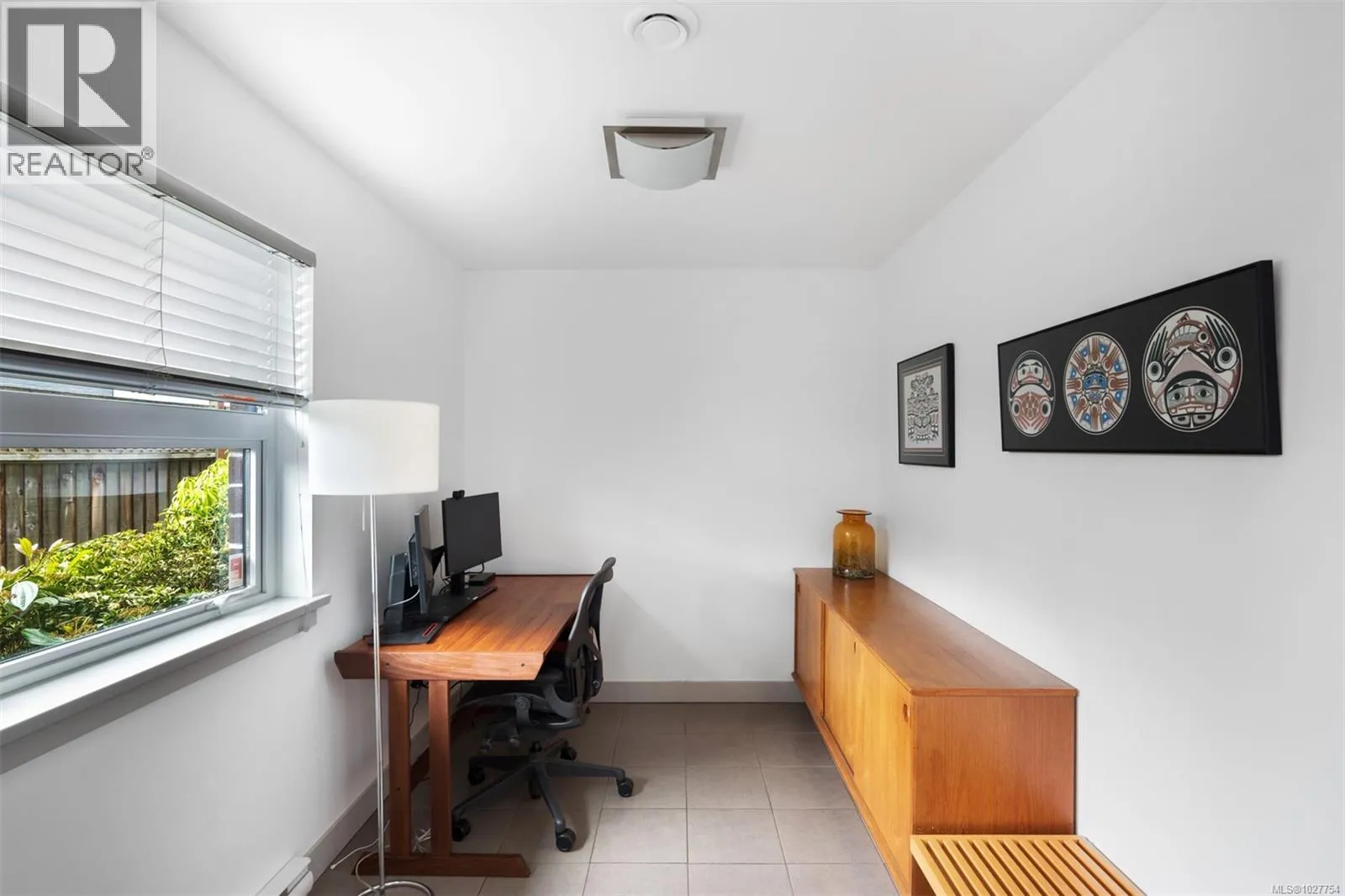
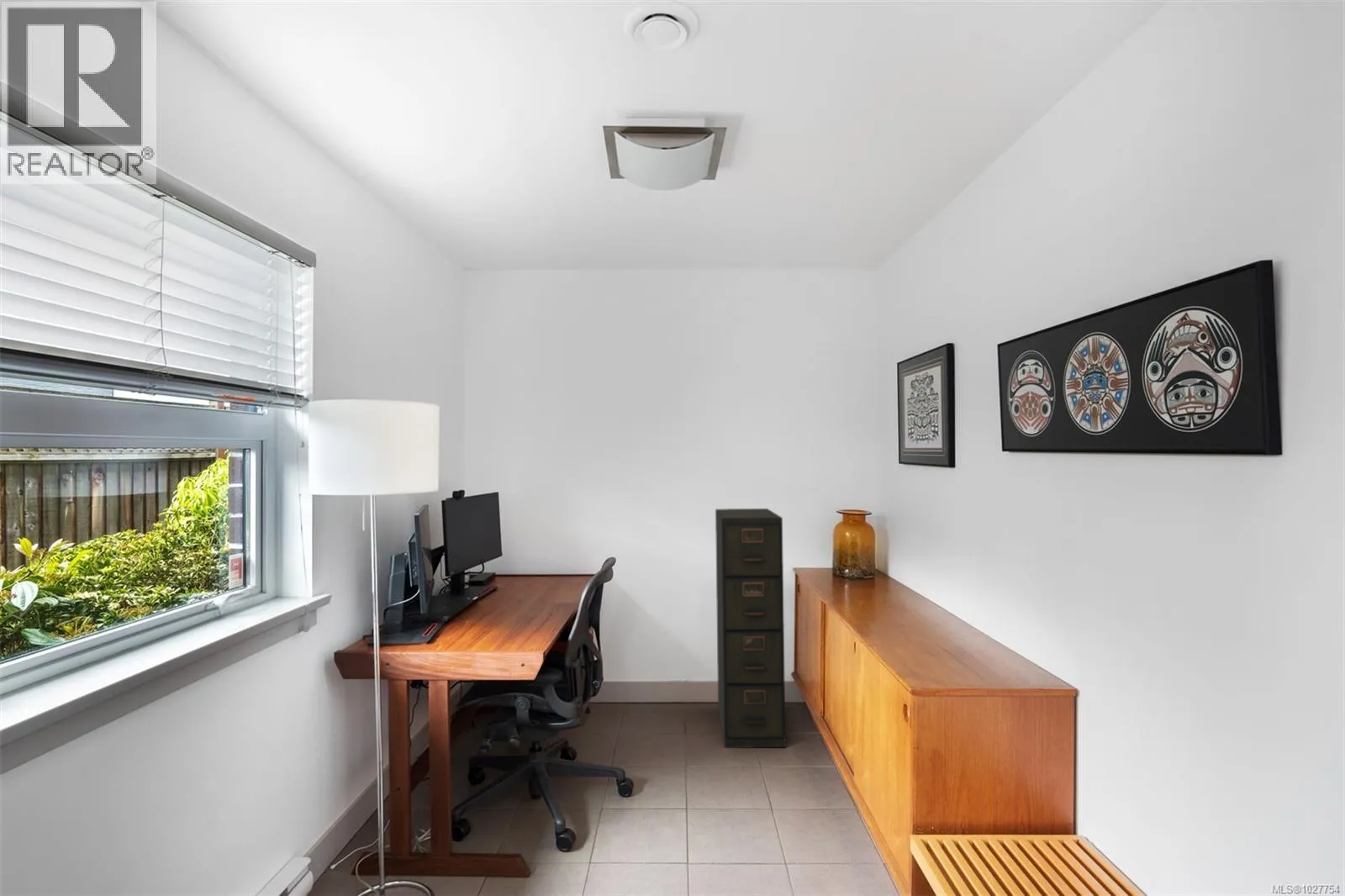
+ filing cabinet (747, 619)
